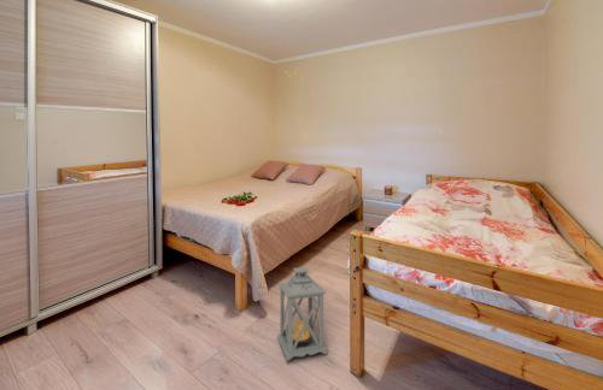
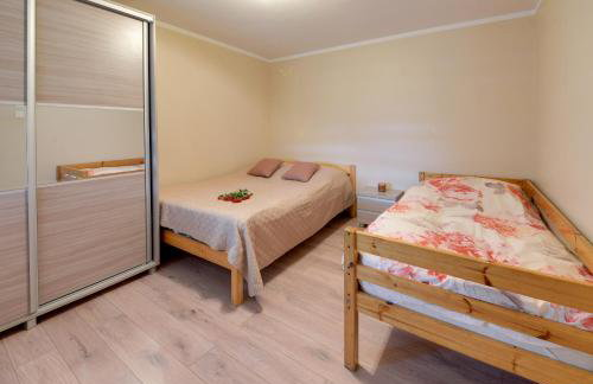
- lantern (299, 308)
